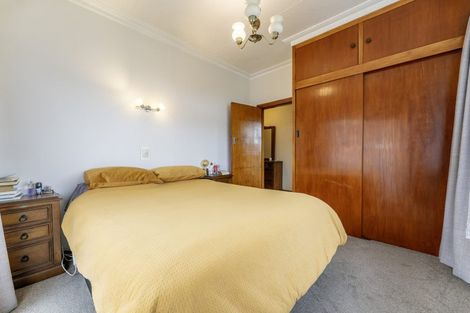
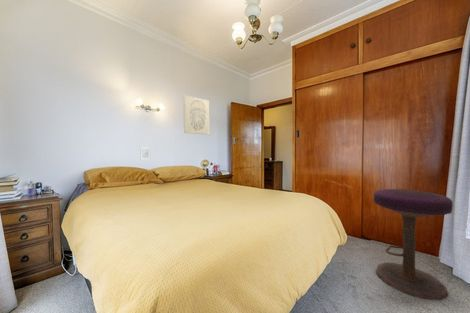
+ stool (409, 235)
+ wall art (197, 115)
